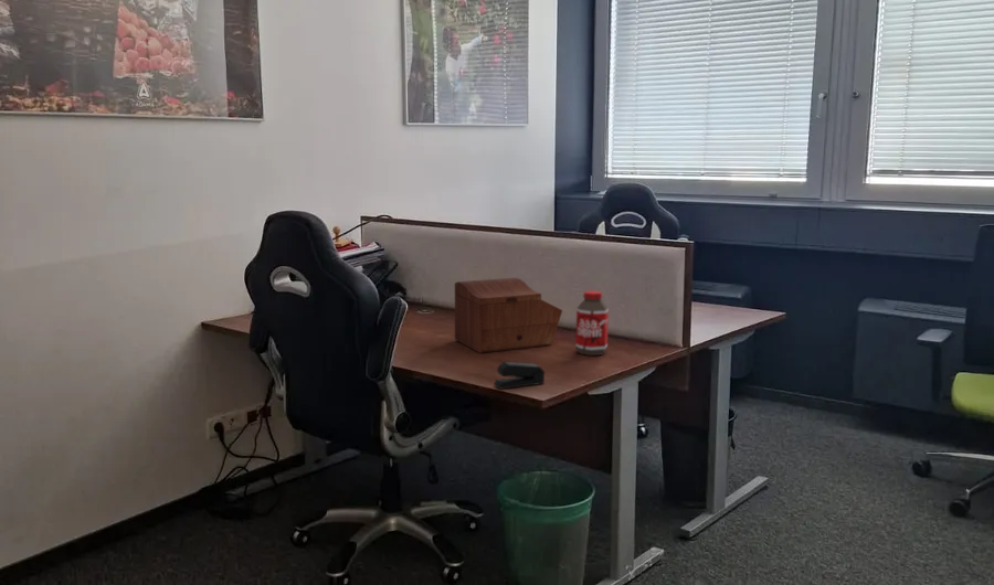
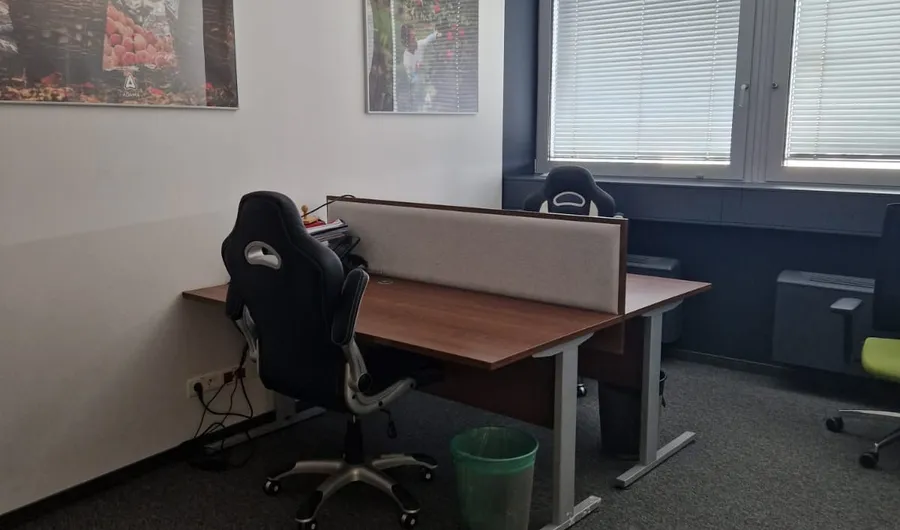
- bottle (592, 322)
- stapler (519, 373)
- sewing box (508, 312)
